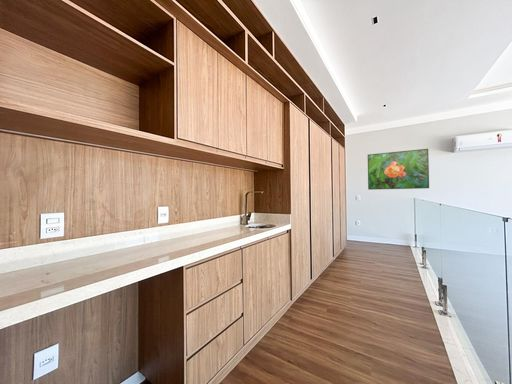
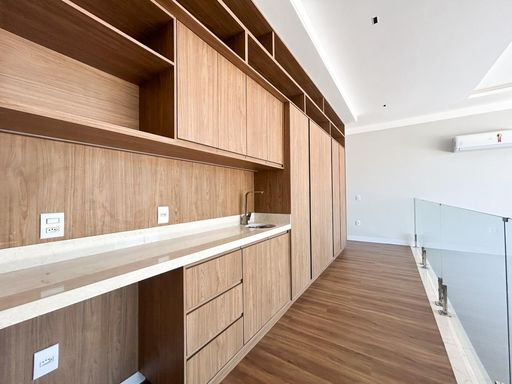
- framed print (396, 170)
